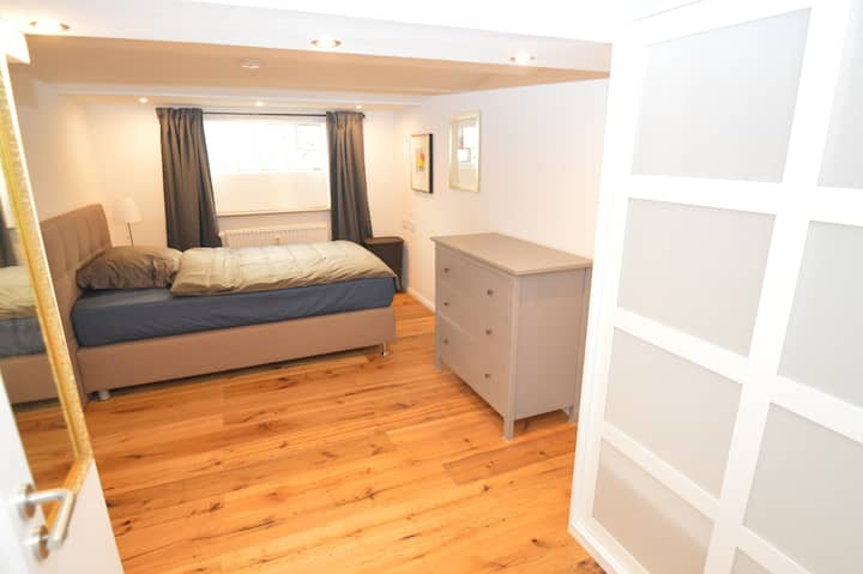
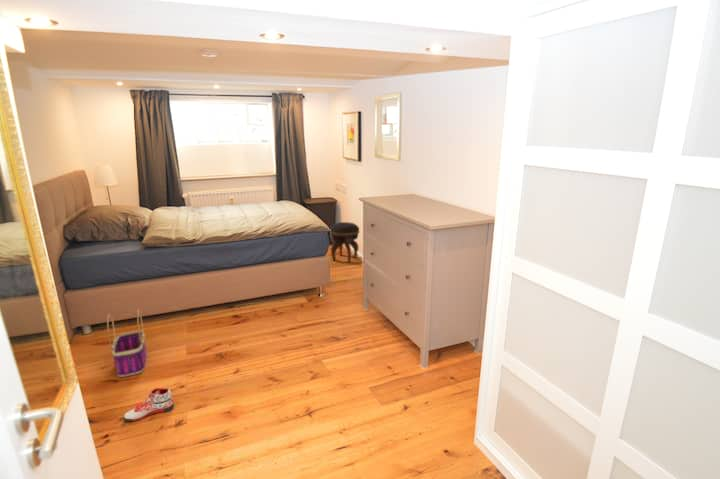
+ sneaker (147, 402)
+ footstool (344, 241)
+ basket (128, 339)
